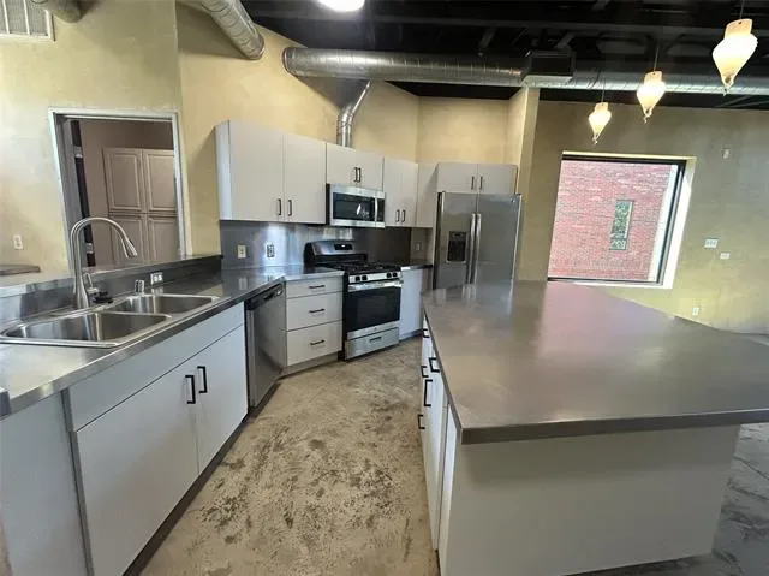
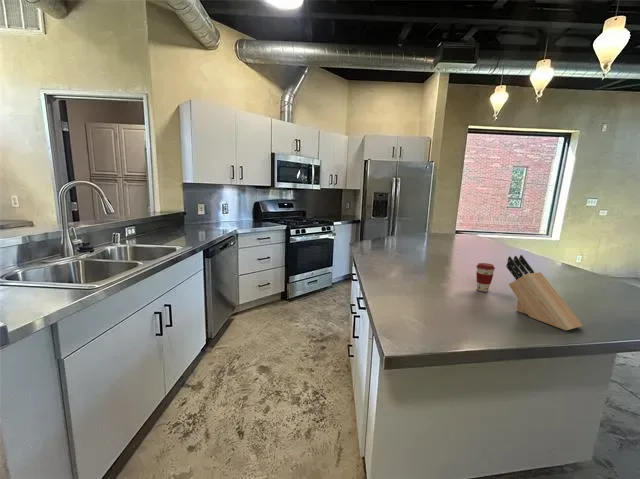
+ coffee cup (484, 277)
+ knife block (539, 288)
